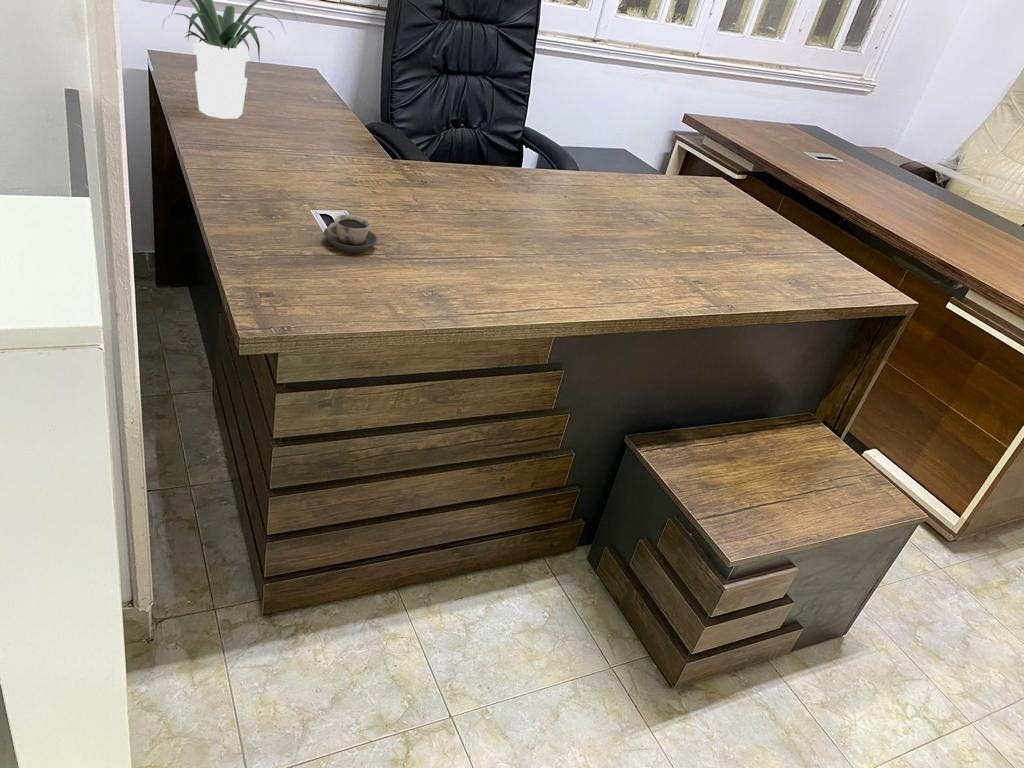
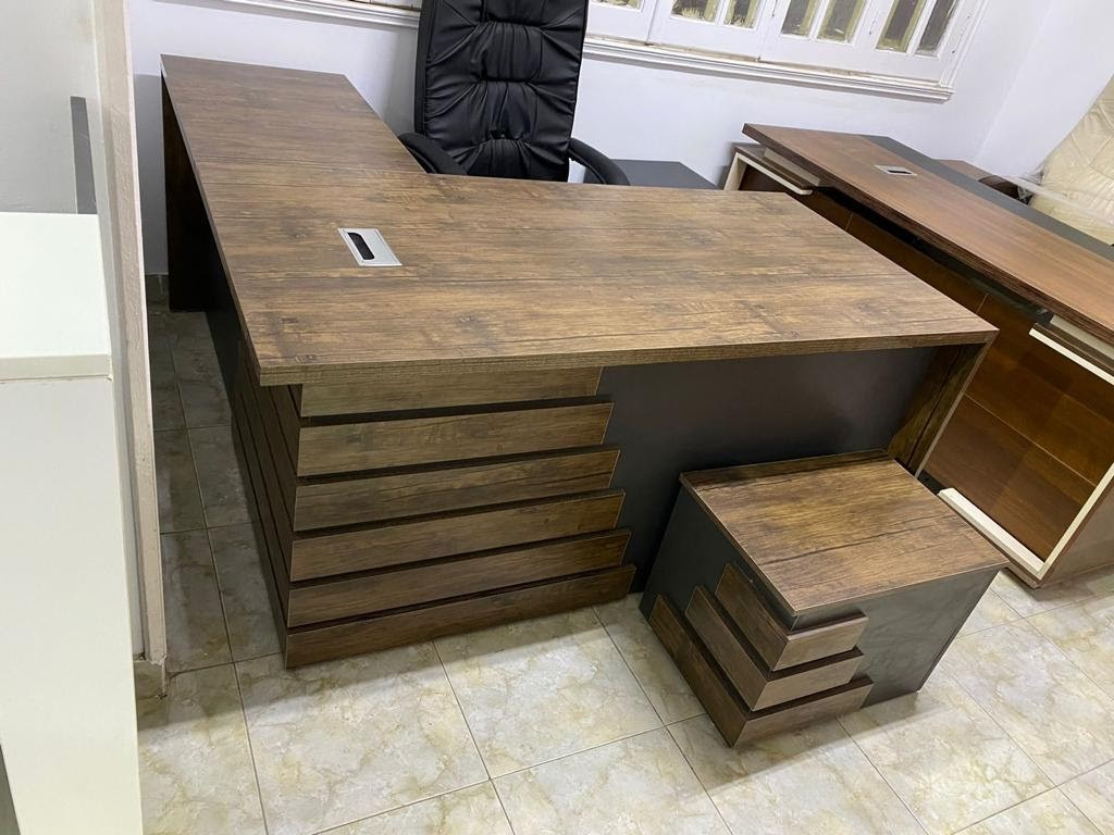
- cup (350, 234)
- potted plant (225, 54)
